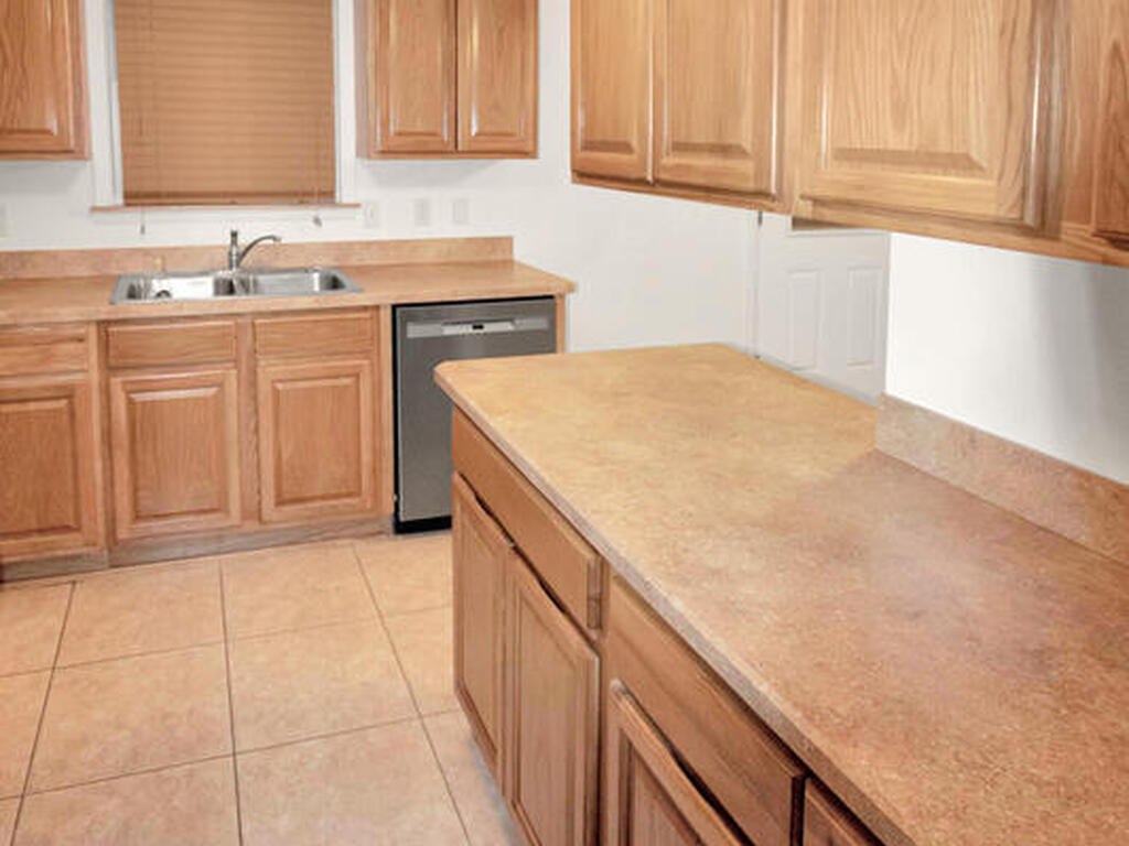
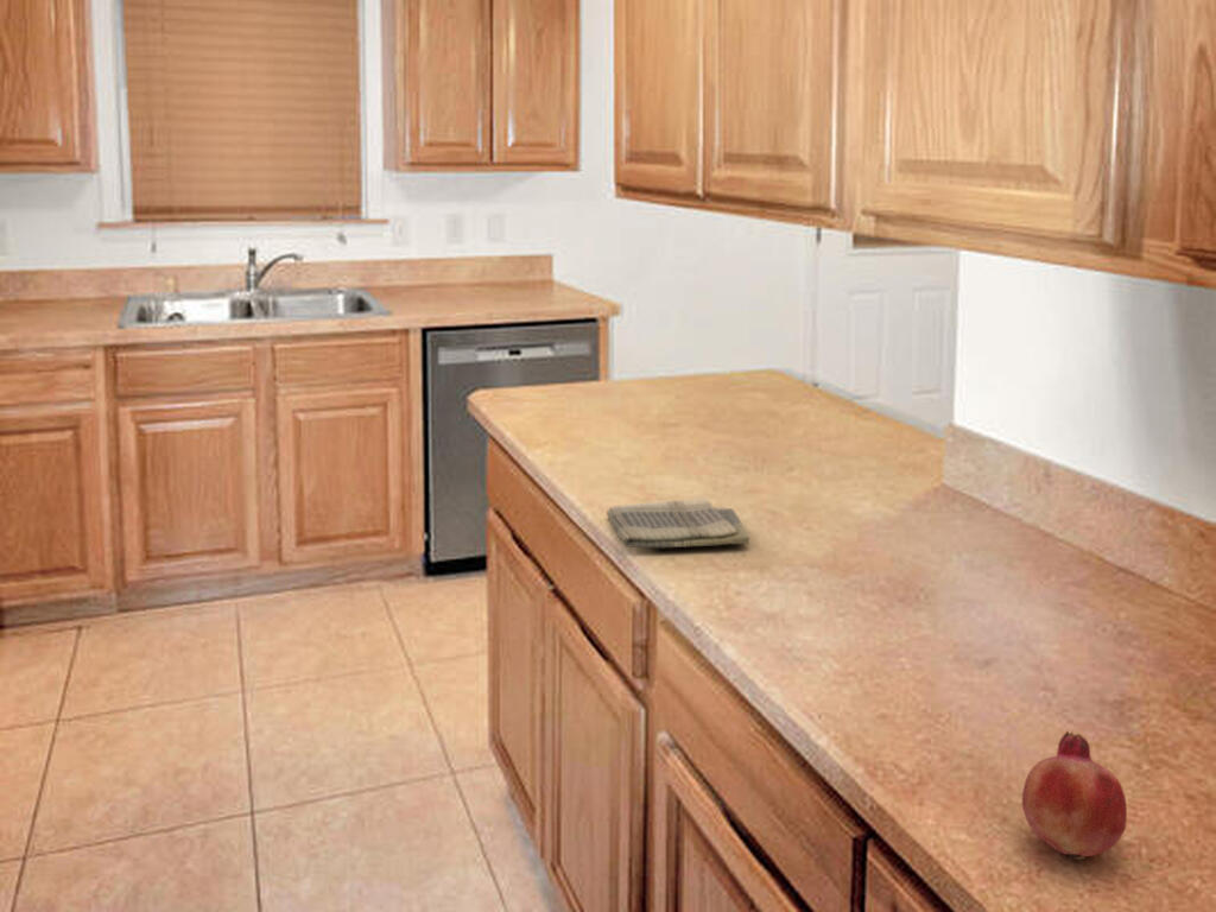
+ dish towel (677, 521)
+ fruit (1074, 797)
